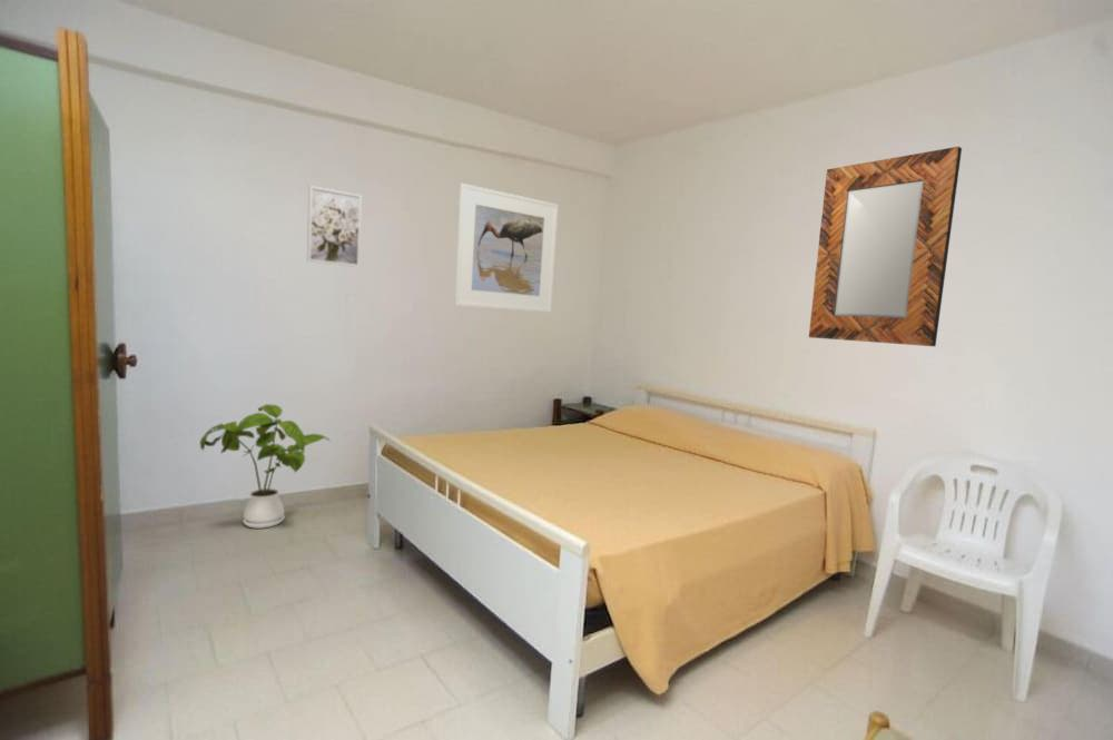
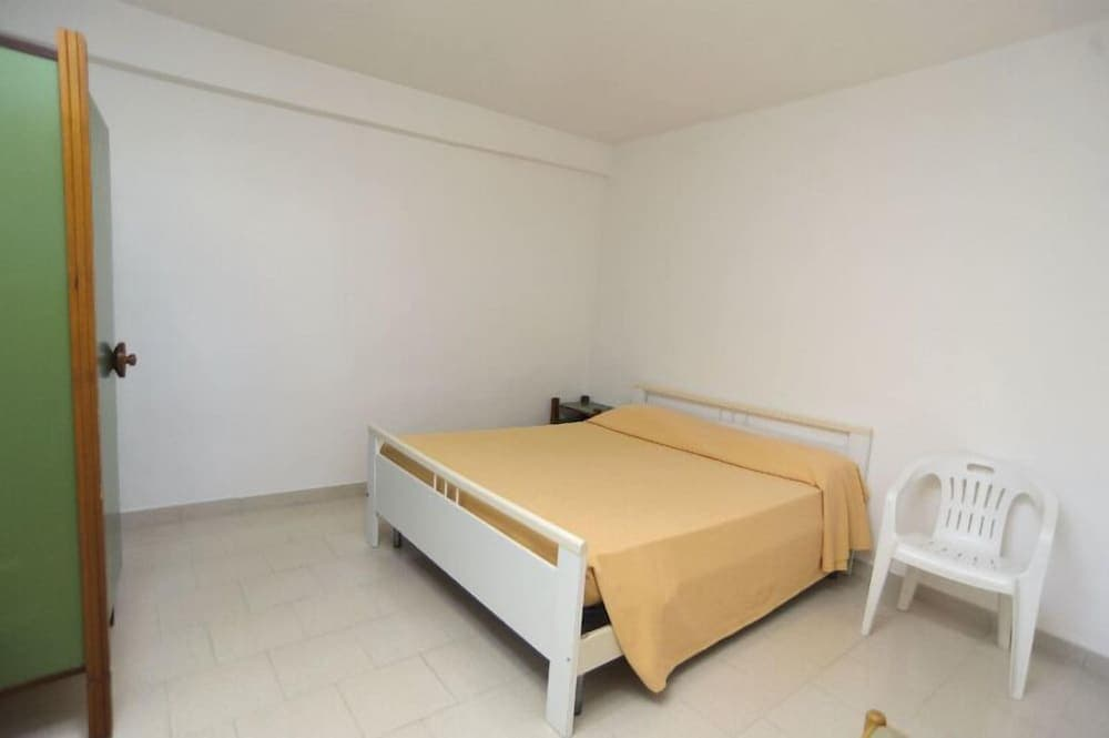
- home mirror (877, 251)
- wall art (334, 227)
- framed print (509, 251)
- house plant (275, 466)
